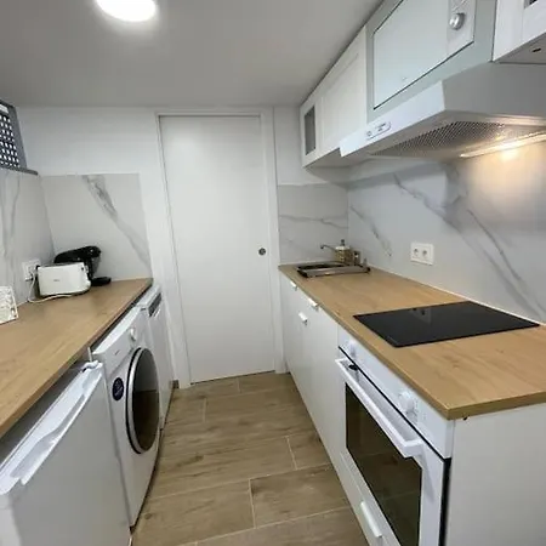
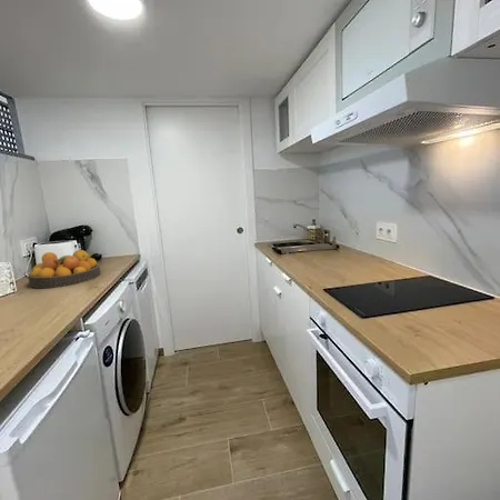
+ fruit bowl (64, 266)
